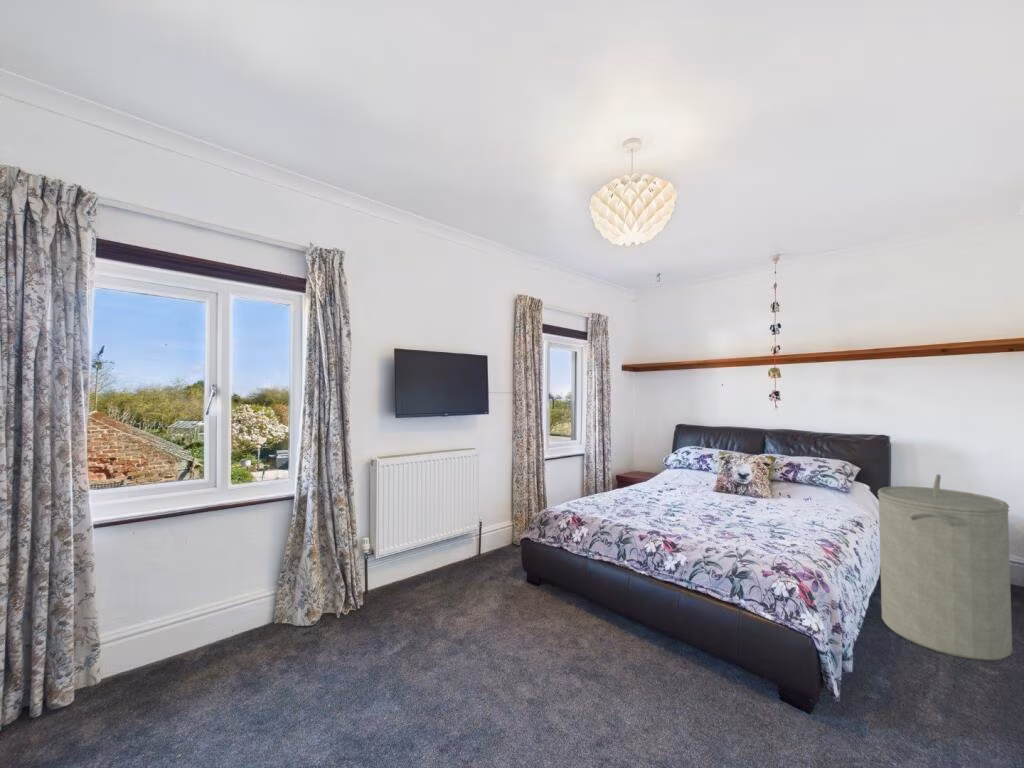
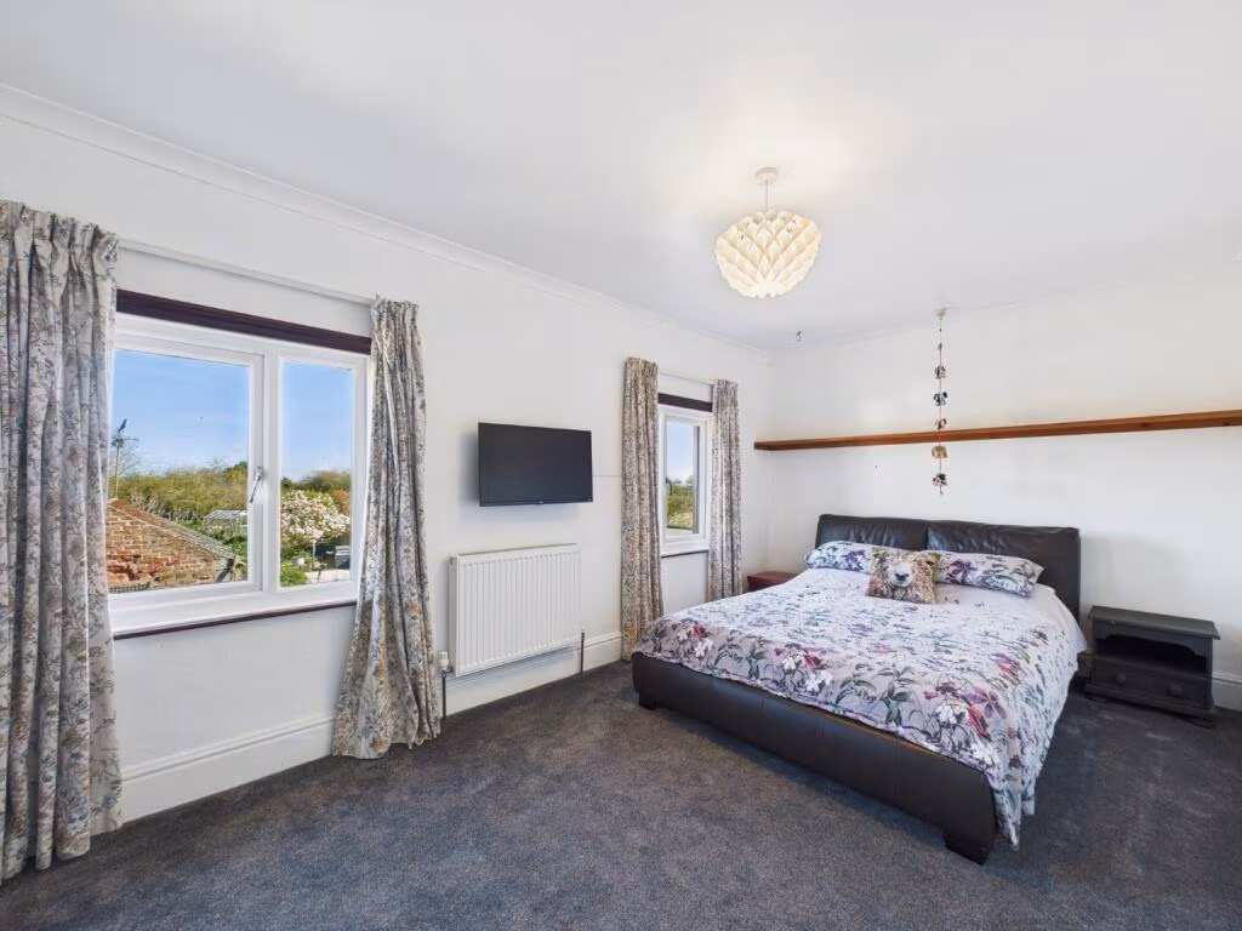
- laundry hamper (940, 553)
